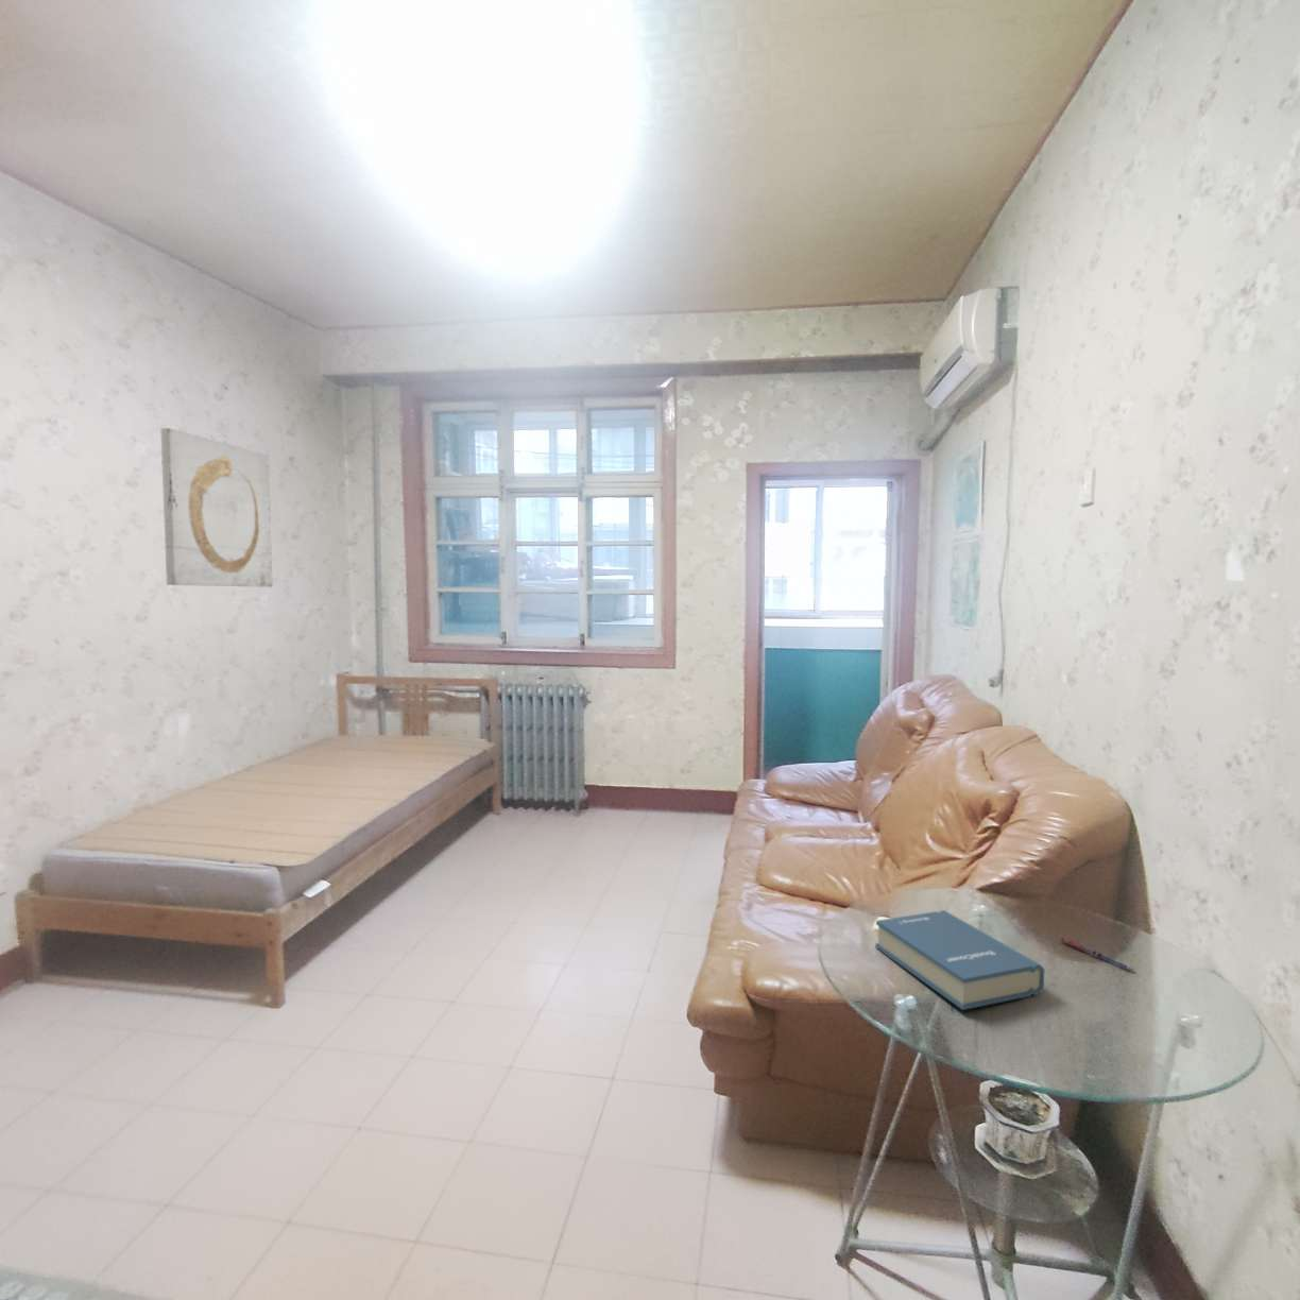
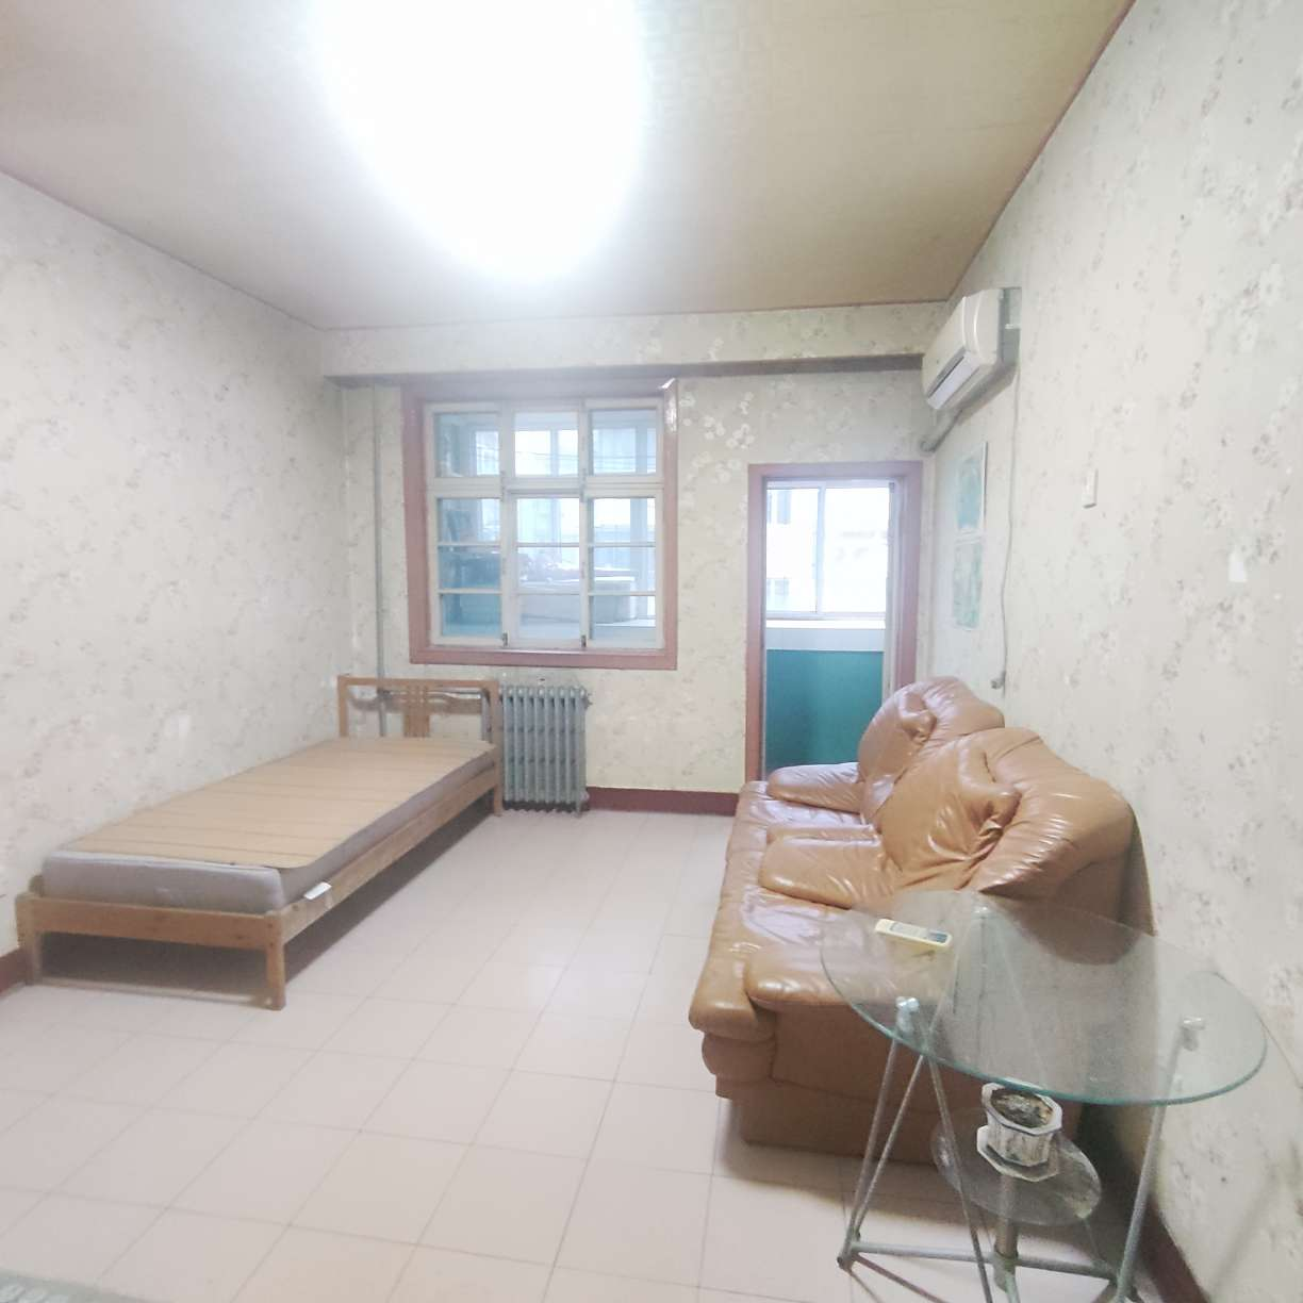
- pen (1095, 952)
- hardback book (955, 955)
- wall art (221, 514)
